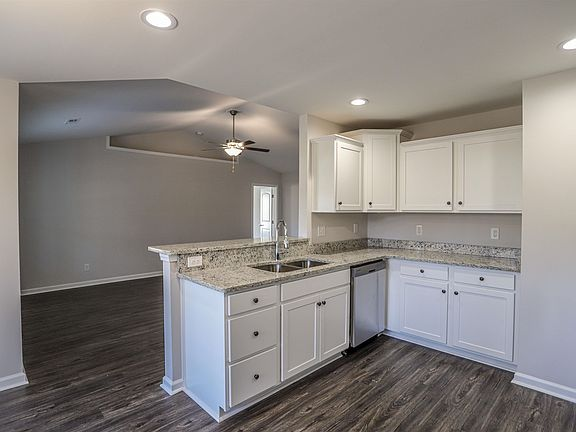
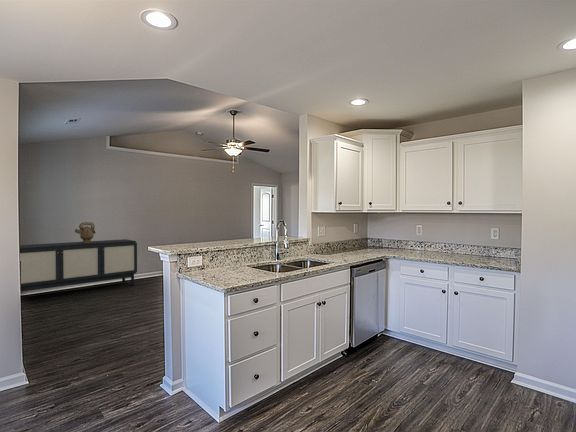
+ sideboard (77, 267)
+ decorative urn (85, 232)
